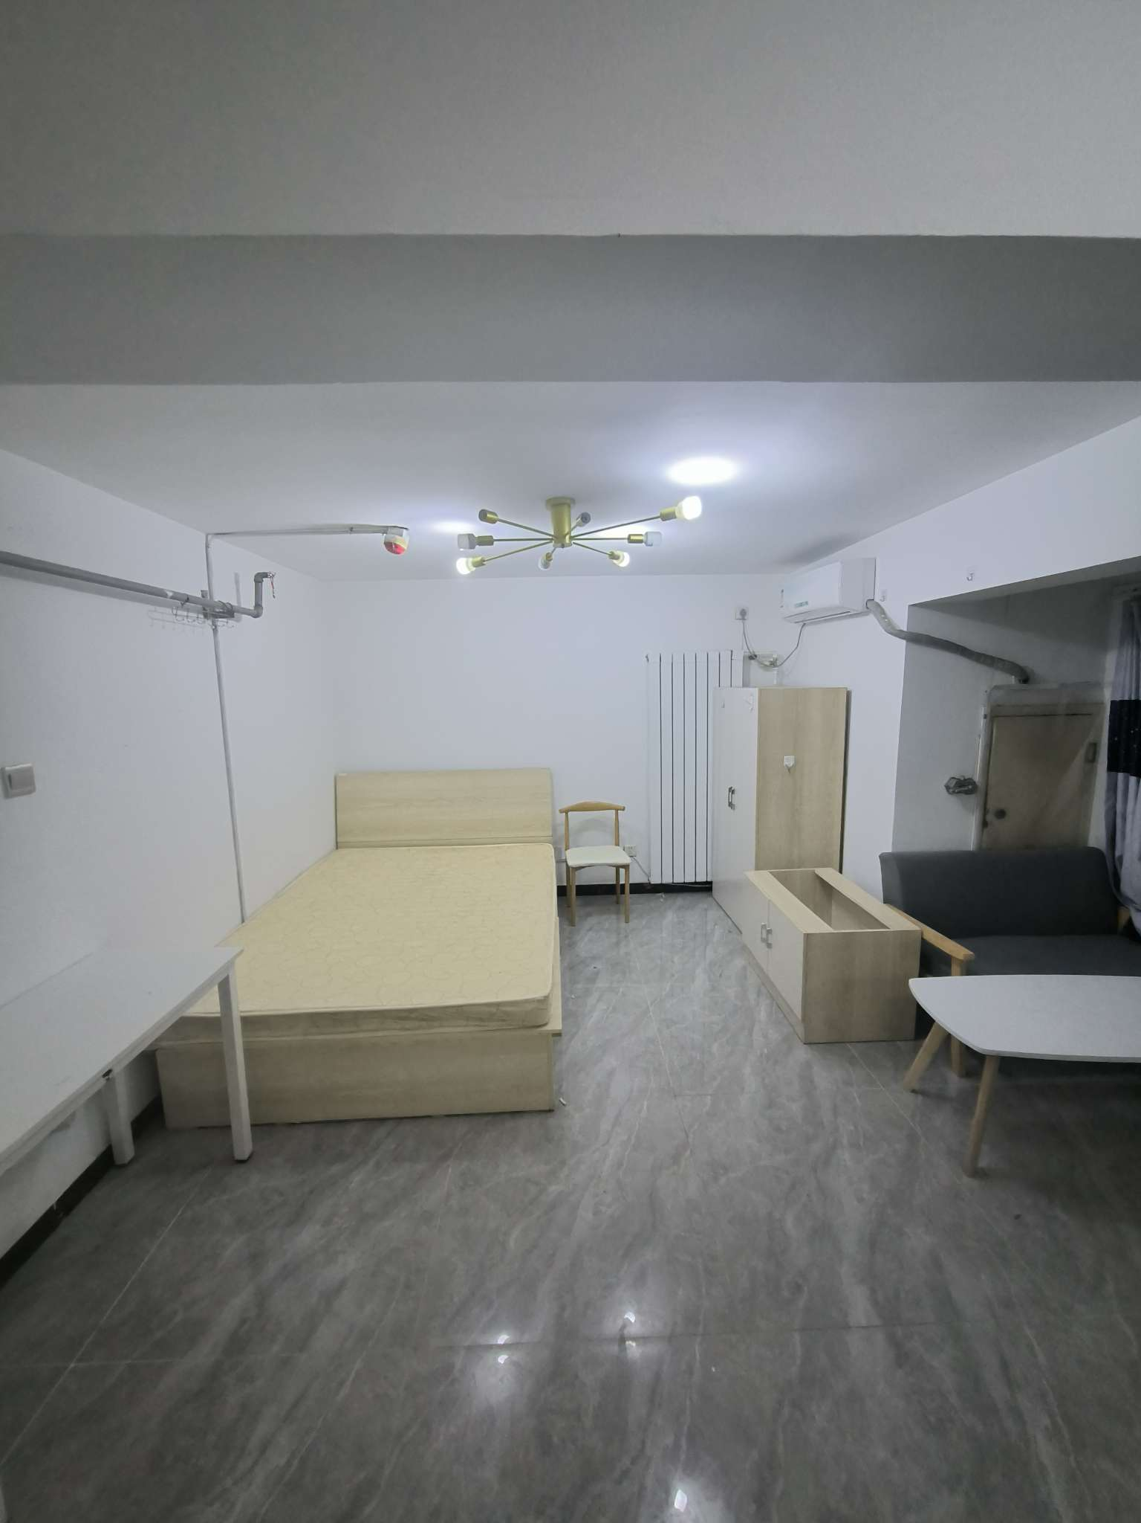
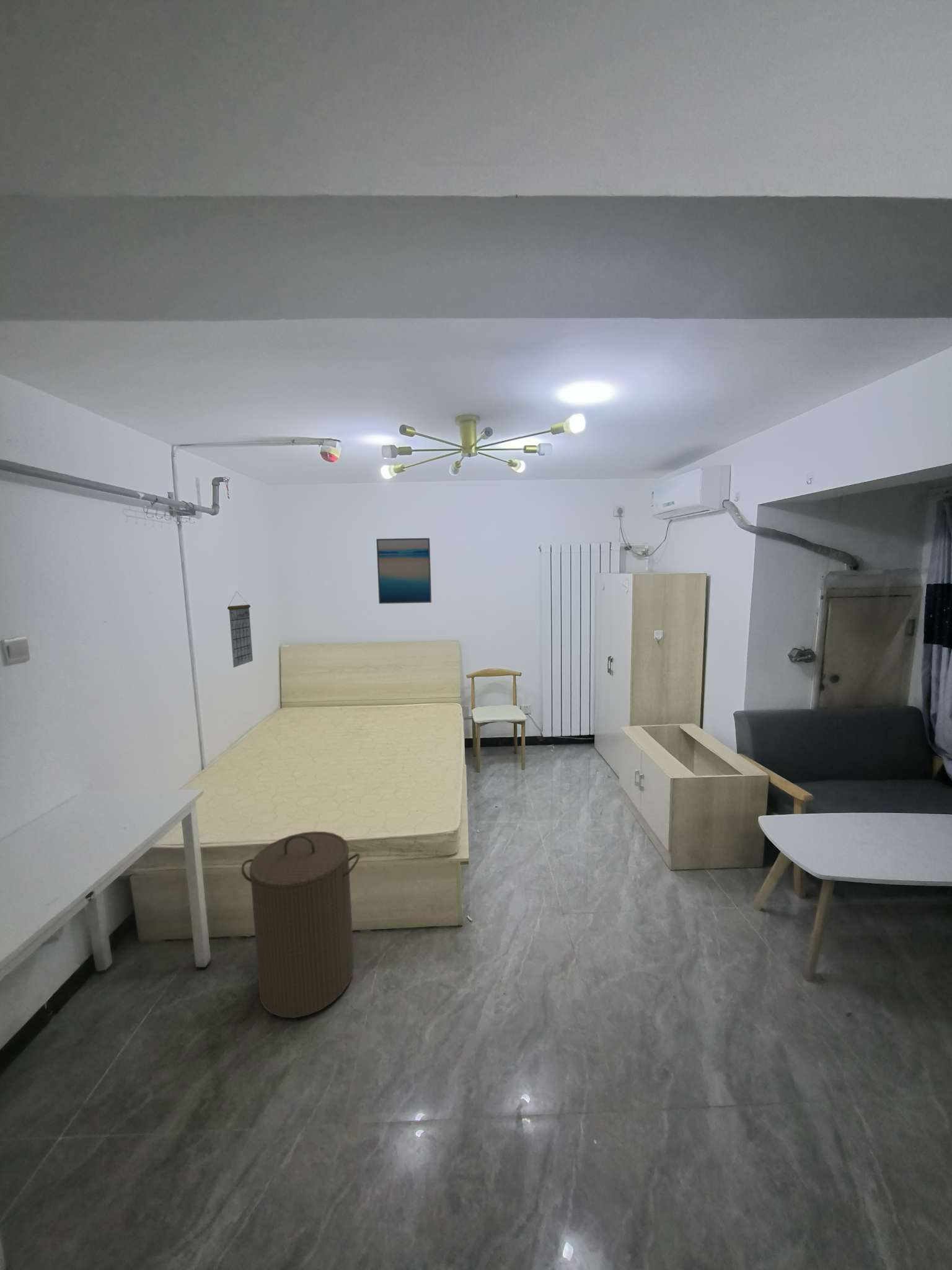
+ wall art (404, 571)
+ calendar (240, 628)
+ laundry hamper (304, 908)
